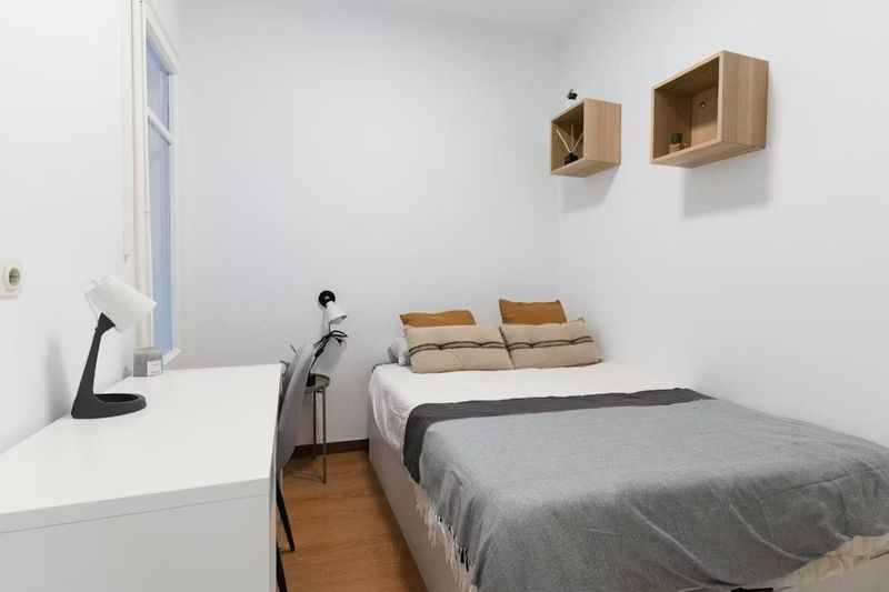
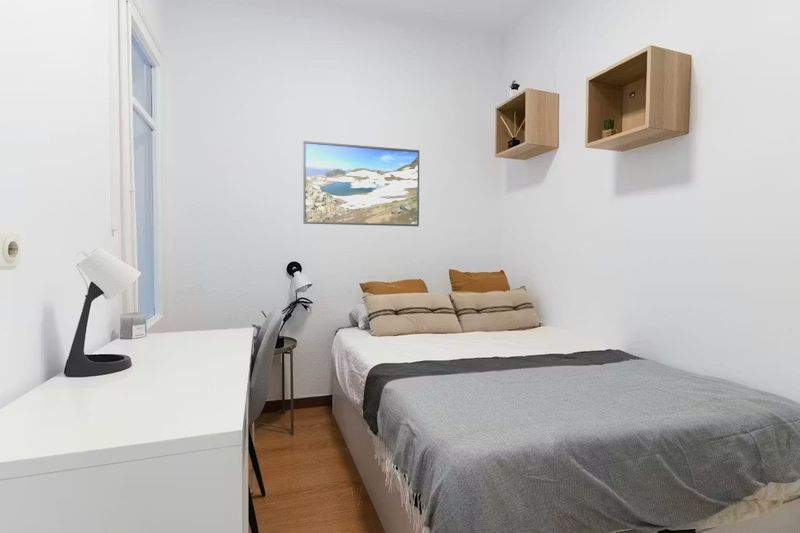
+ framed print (363, 185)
